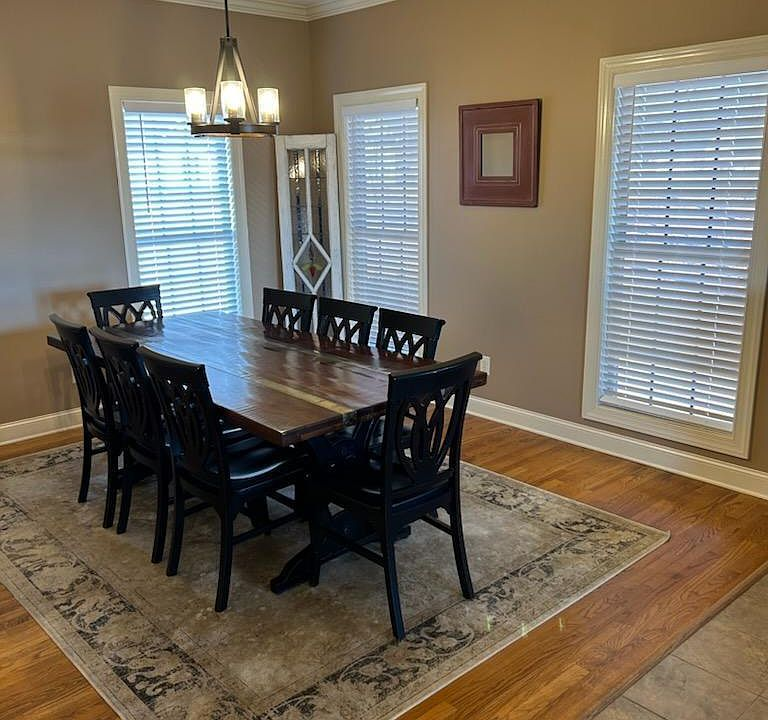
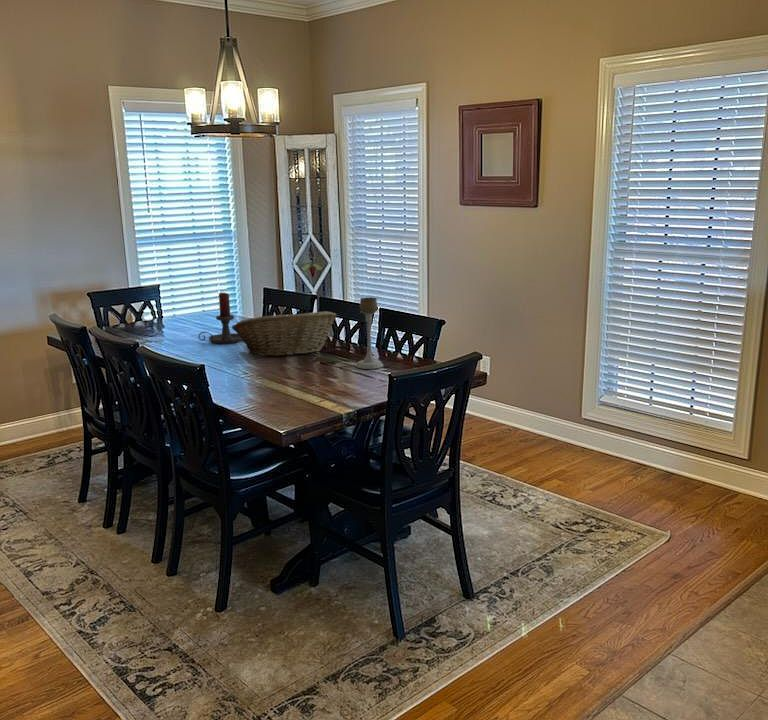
+ fruit basket (285, 330)
+ candle holder (220, 317)
+ candle holder (368, 332)
